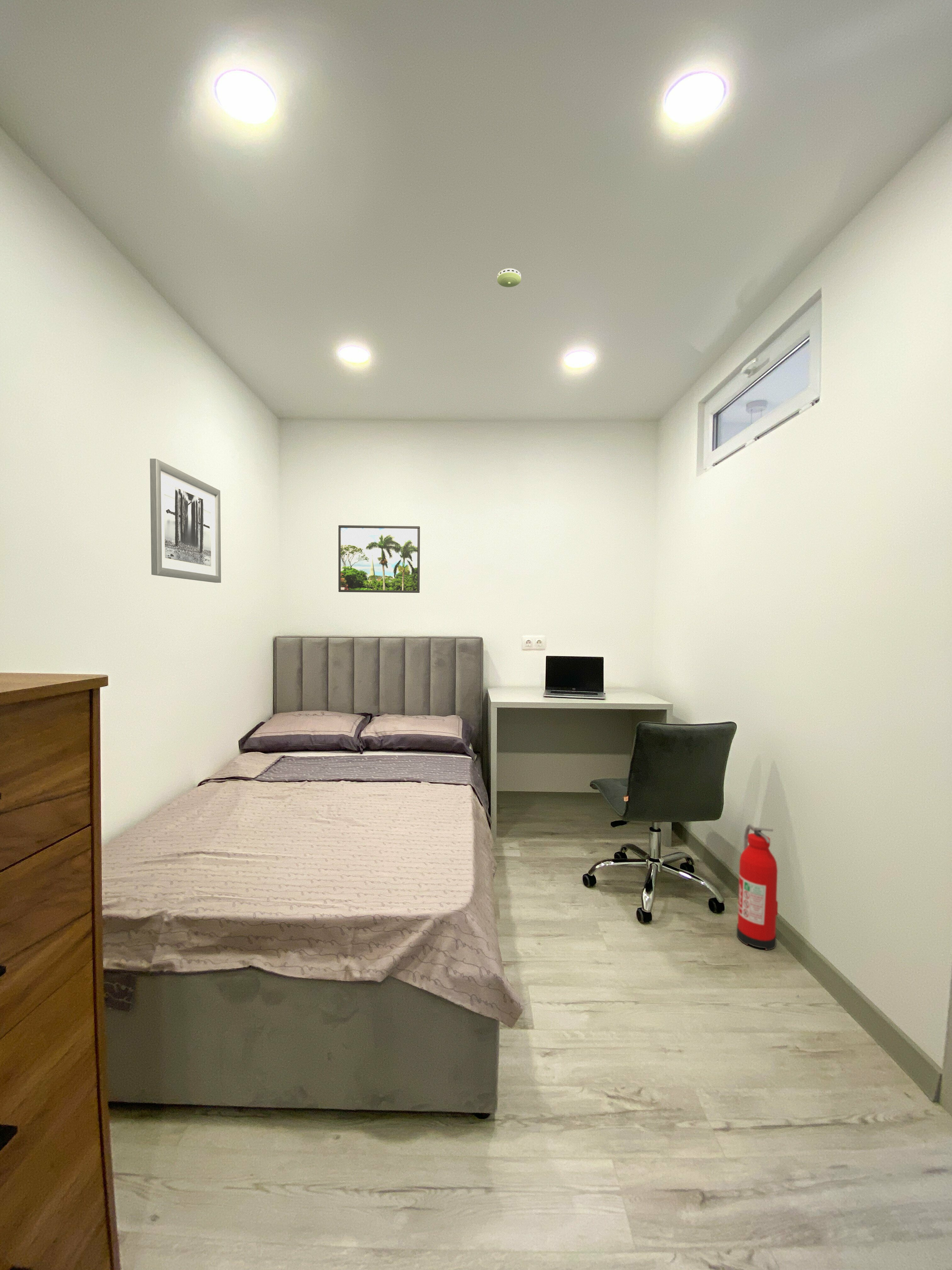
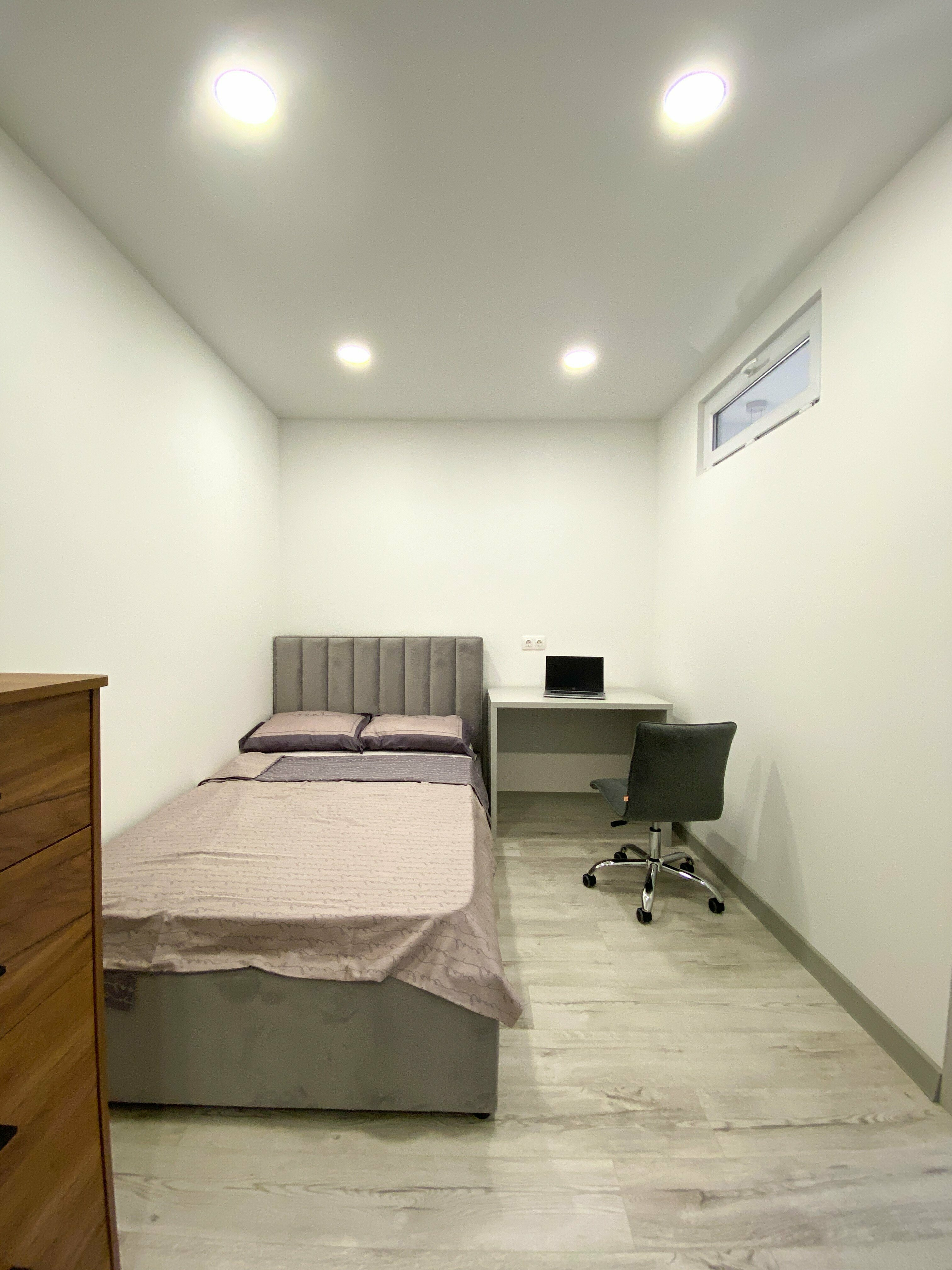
- wall art (190, 528)
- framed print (379, 559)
- smoke detector (509, 277)
- fire extinguisher (757, 879)
